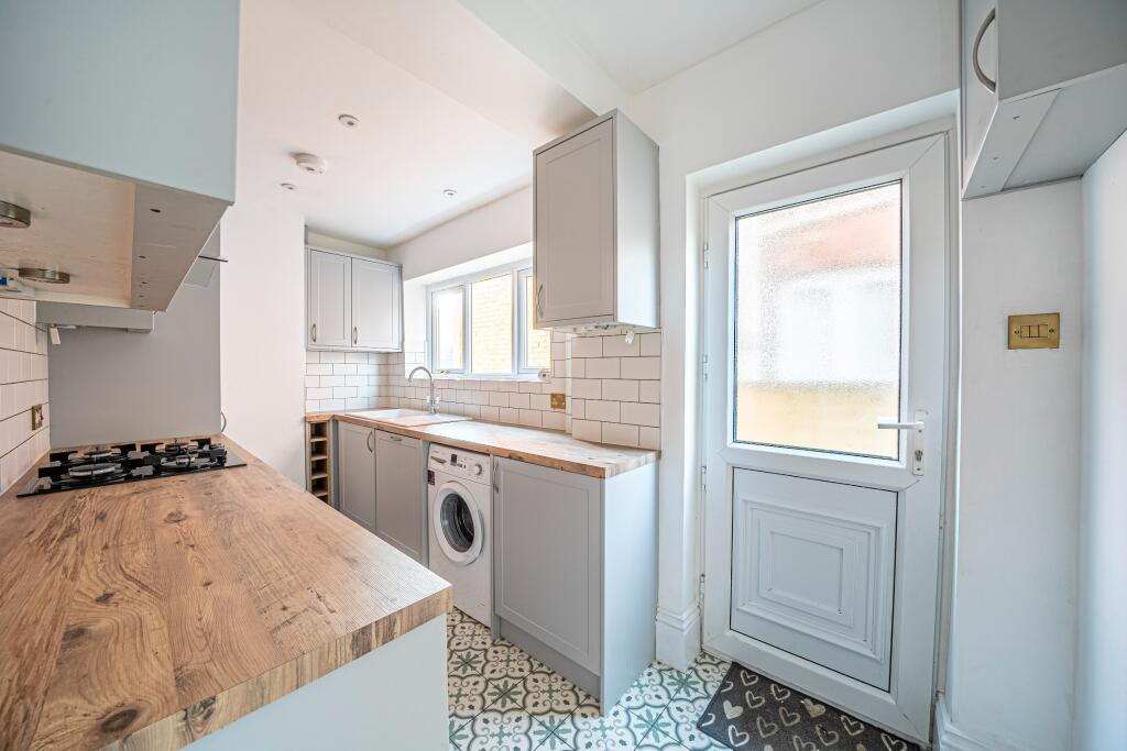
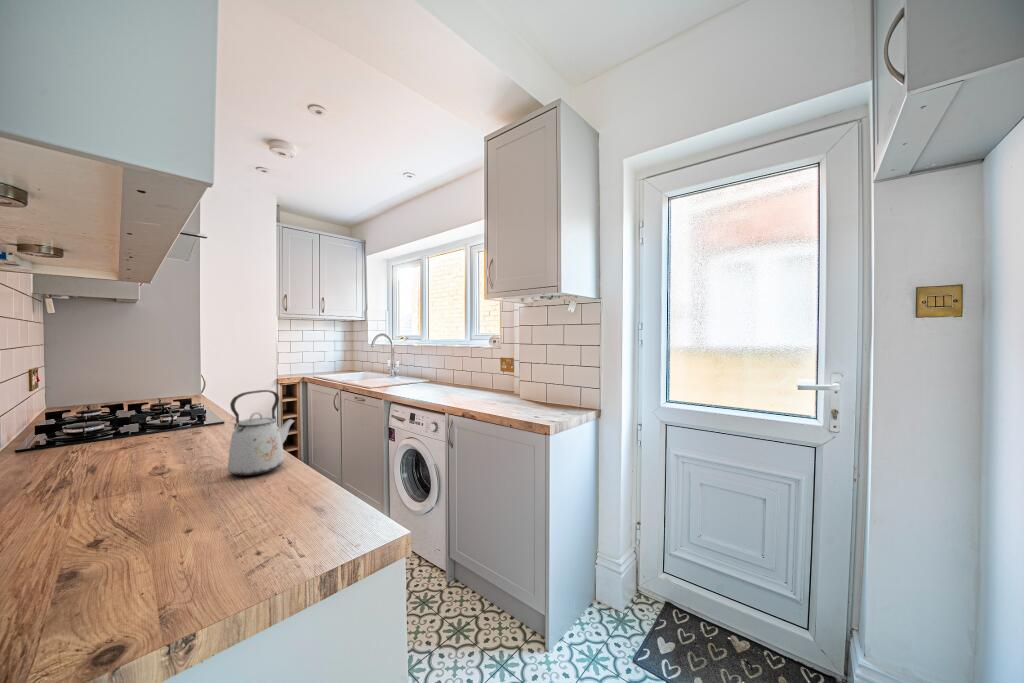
+ kettle (265, 428)
